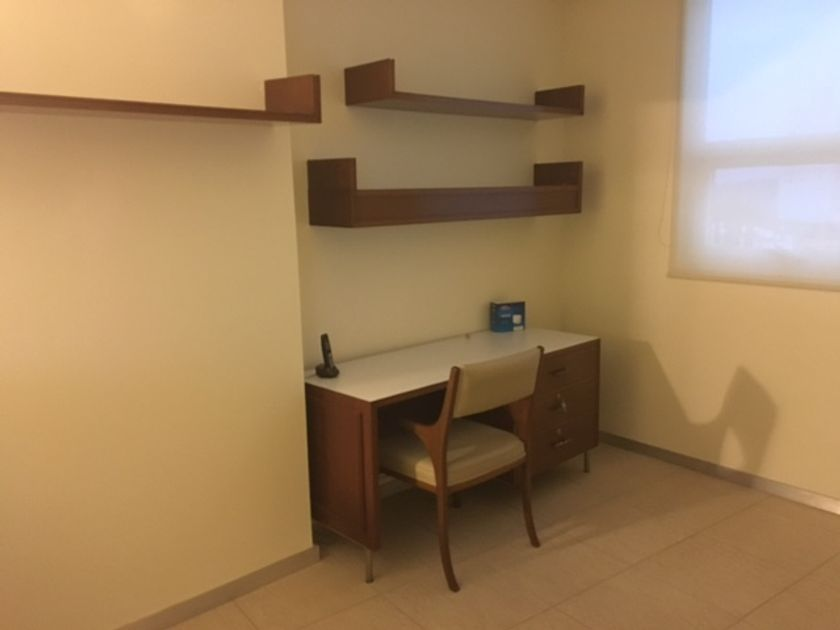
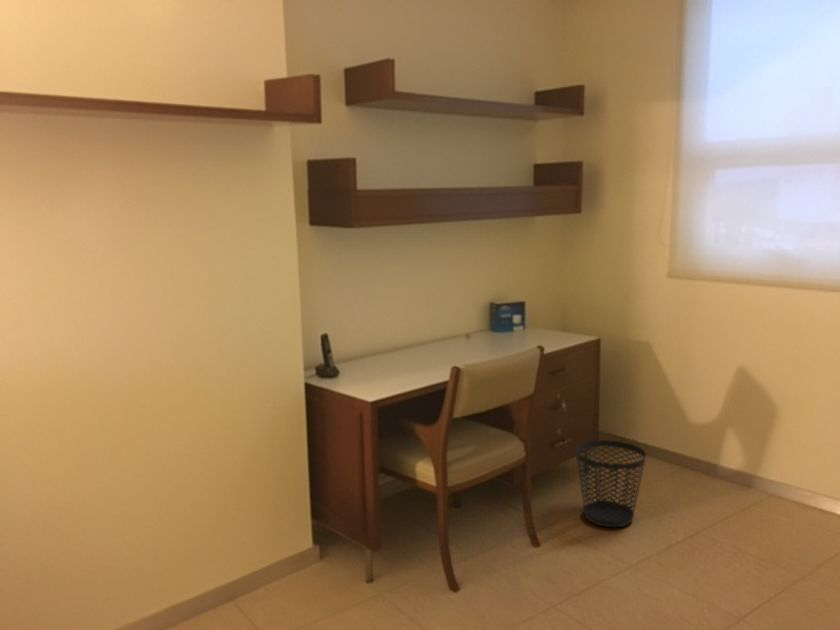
+ wastebasket (609, 485)
